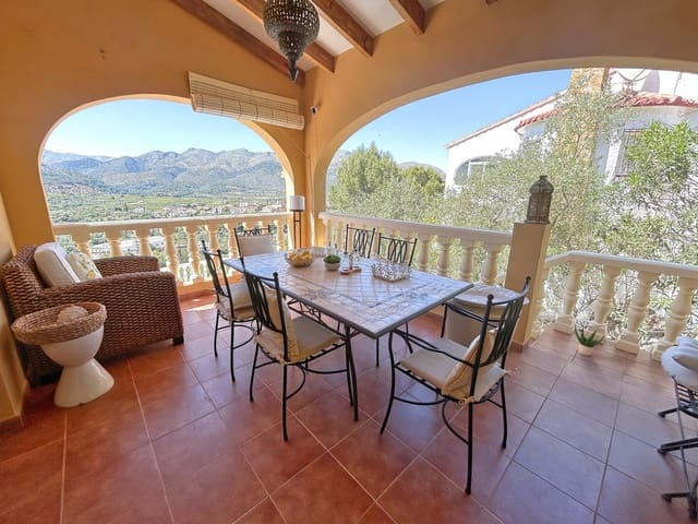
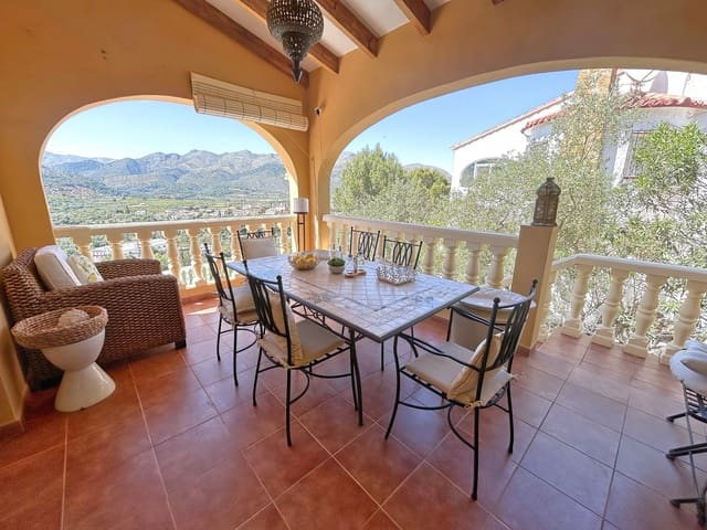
- potted plant (587, 340)
